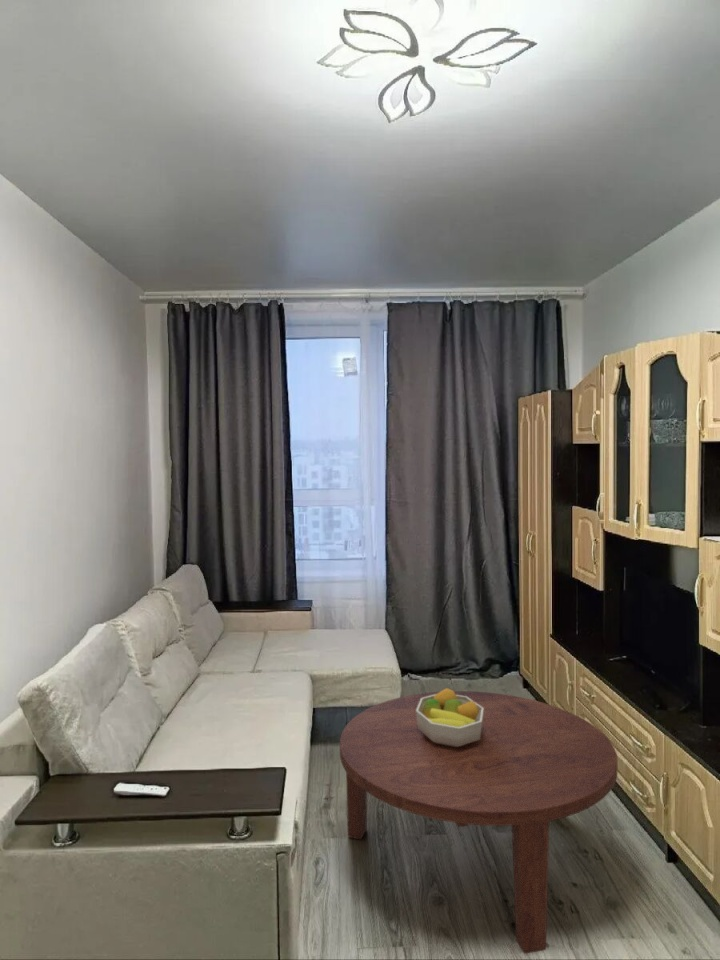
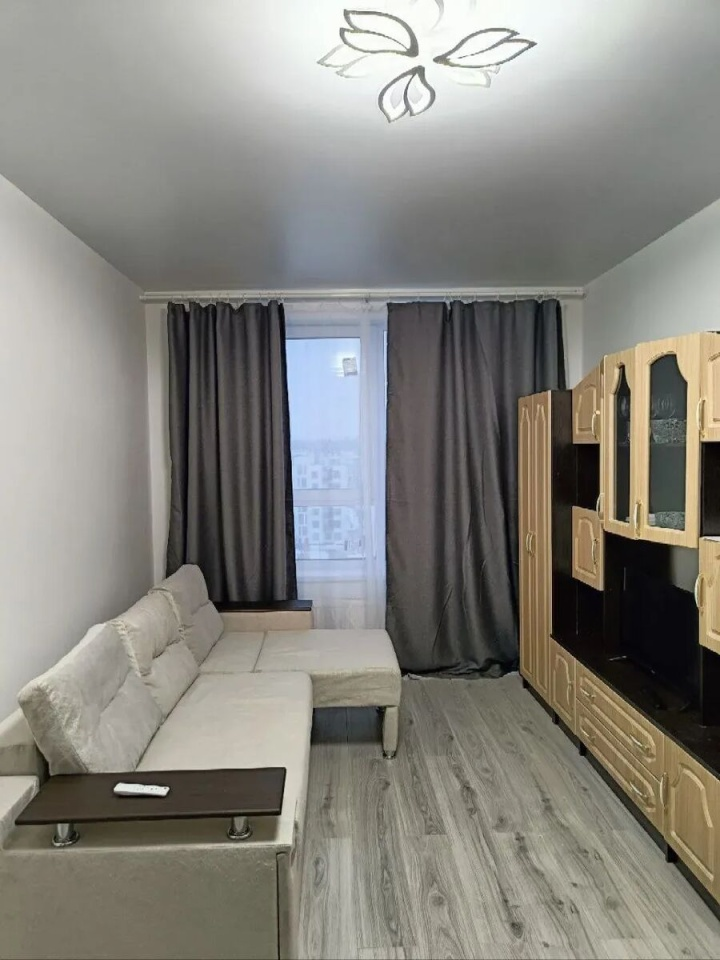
- fruit bowl (449, 715)
- coffee table (474, 797)
